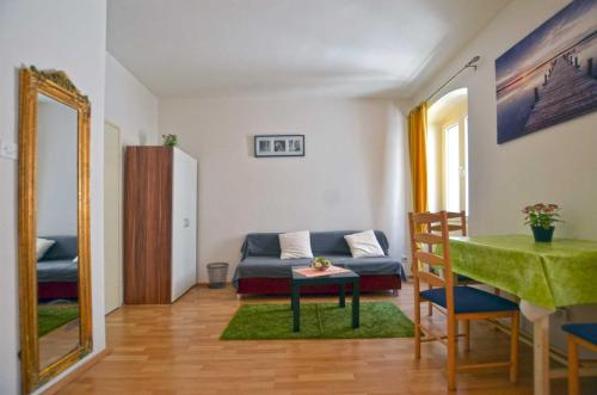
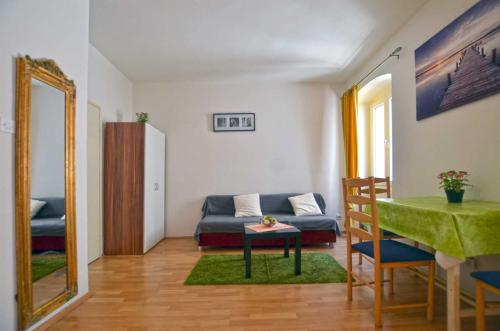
- wastebasket (217, 276)
